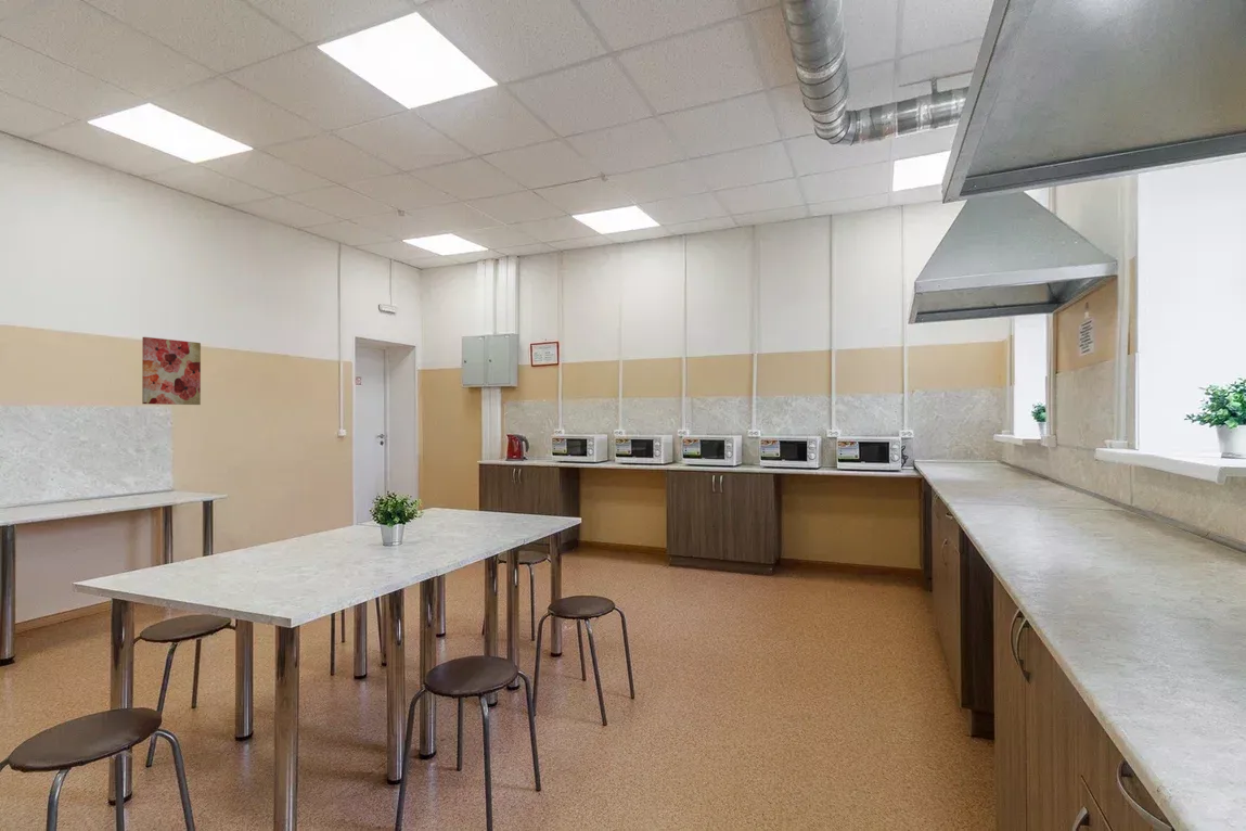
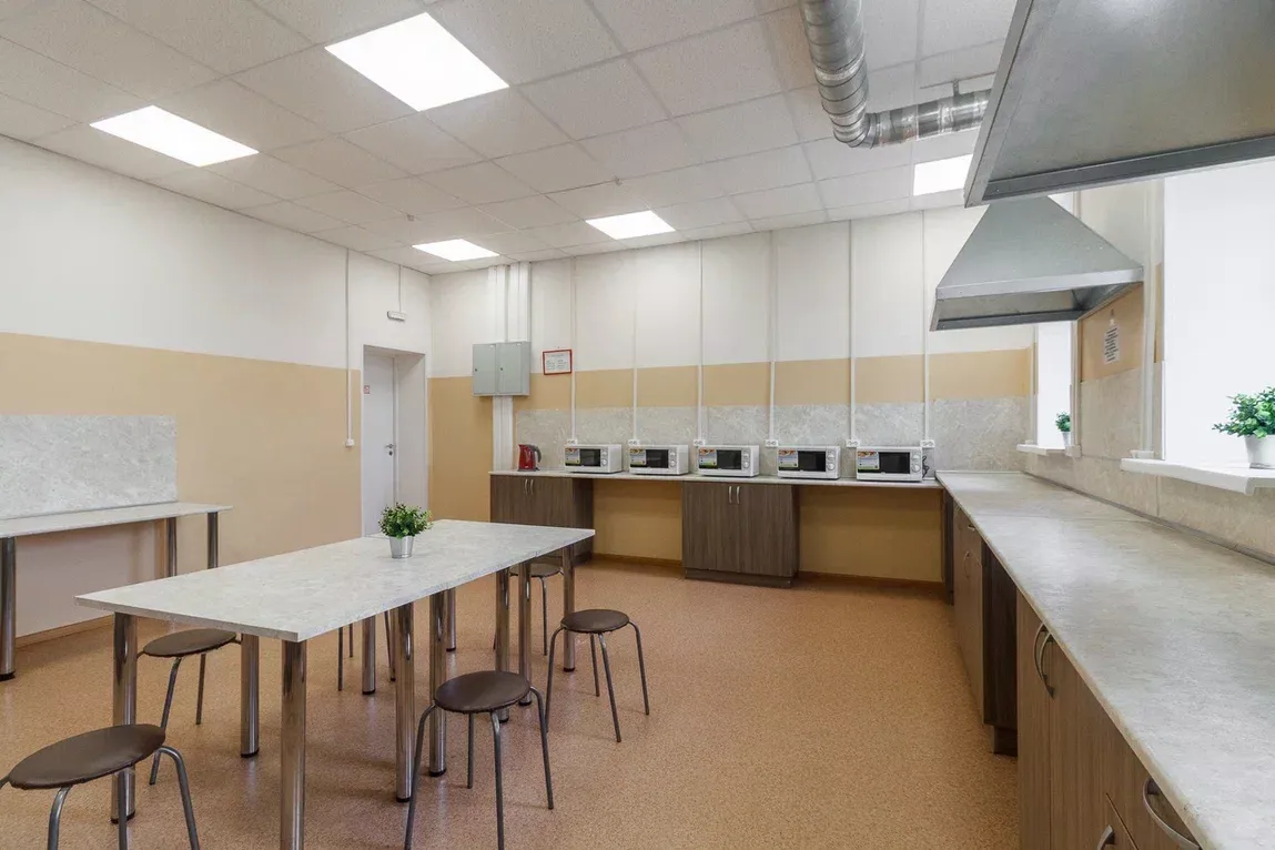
- wall art (172, 372)
